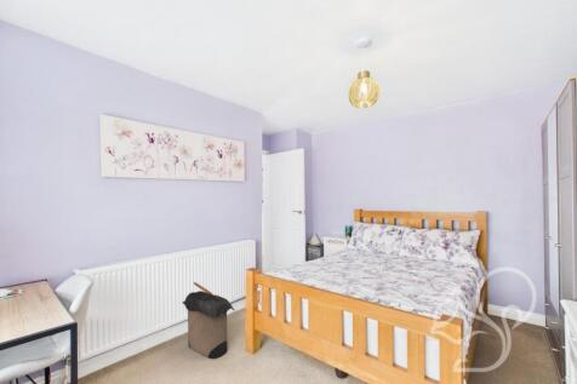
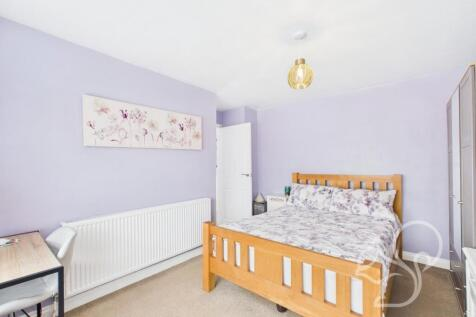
- laundry hamper (208, 314)
